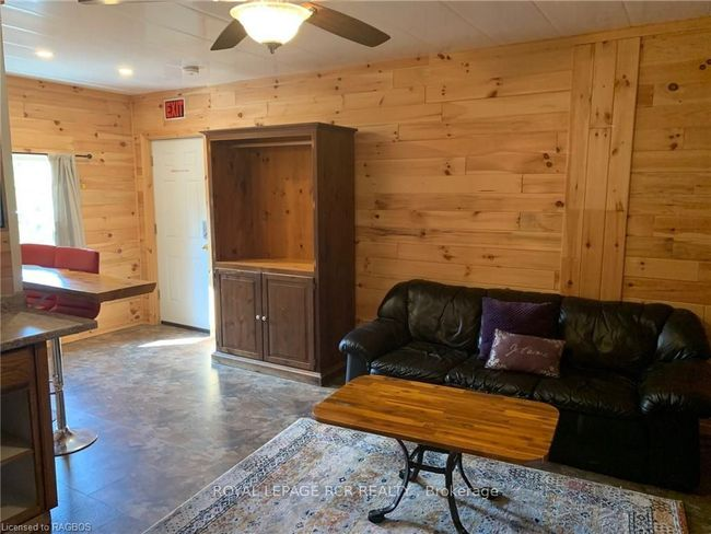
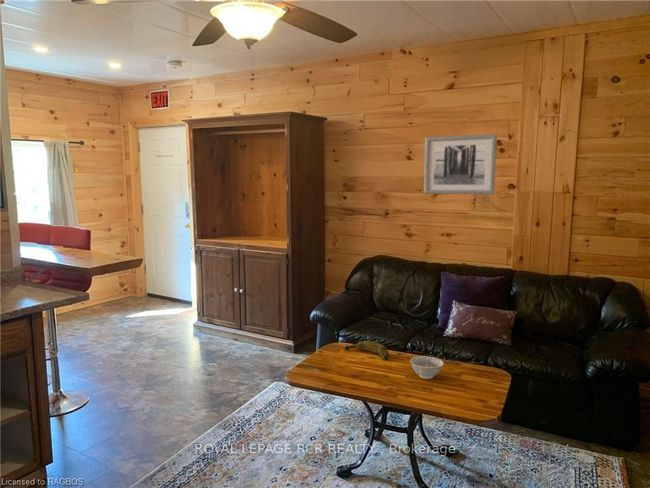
+ banana (367, 350)
+ wall art (458, 165)
+ bowl (426, 368)
